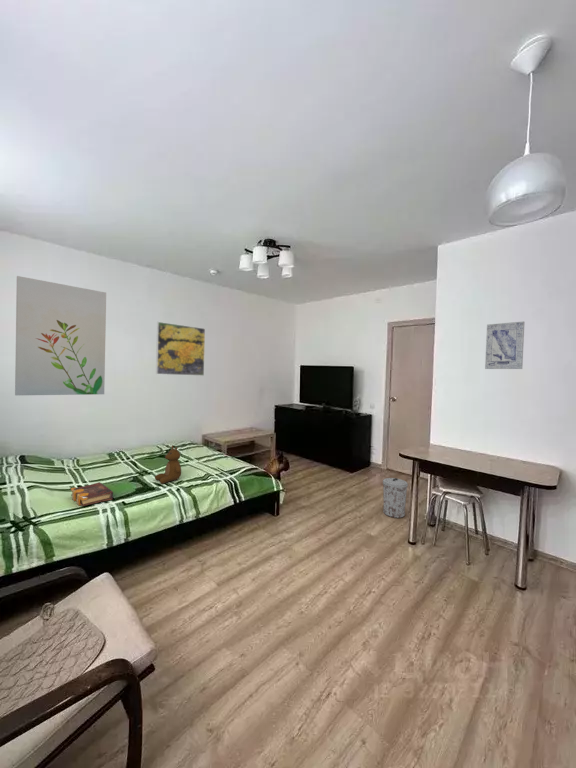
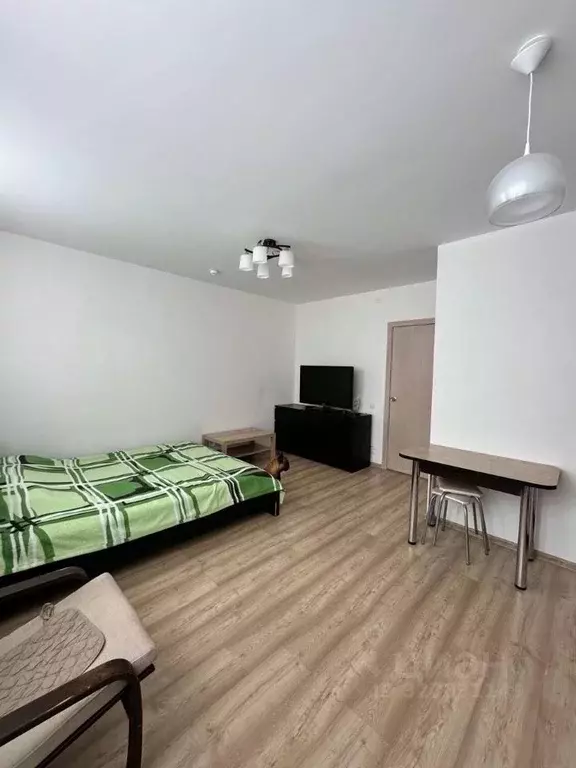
- wall art (504, 346)
- trash can (394, 496)
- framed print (181, 350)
- book (91, 493)
- wall art (64, 340)
- teddy bear (168, 463)
